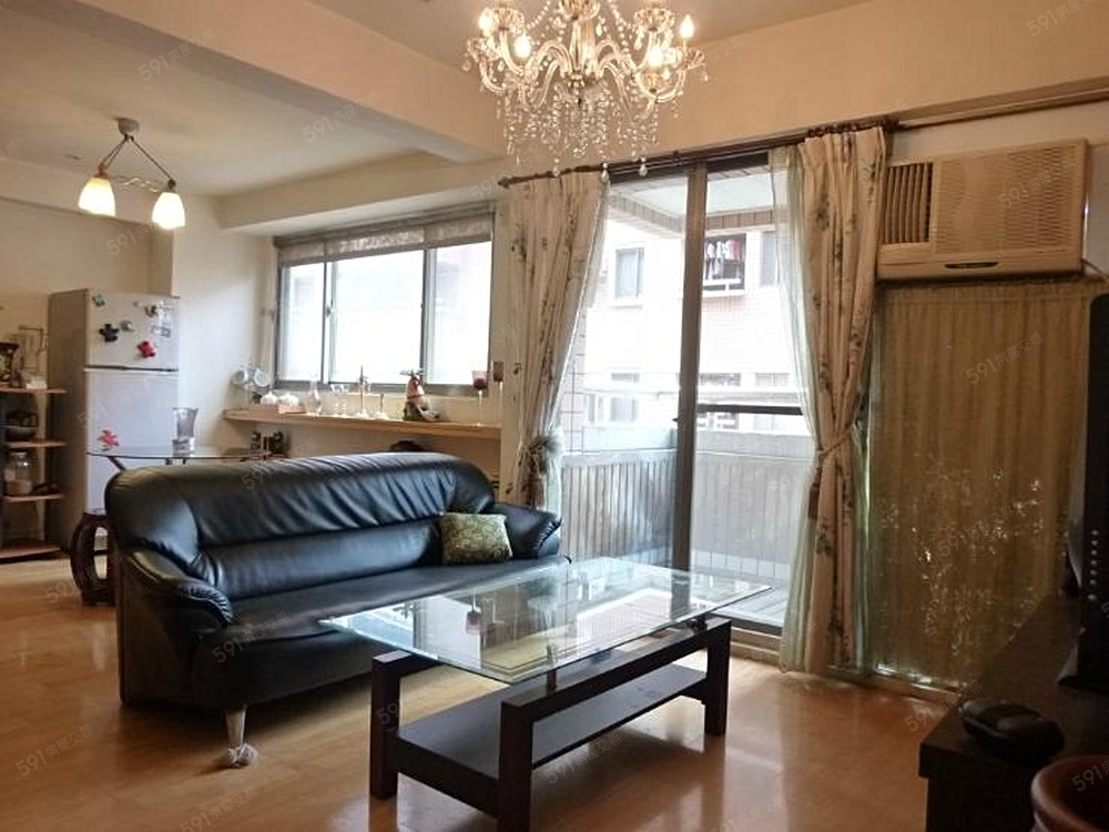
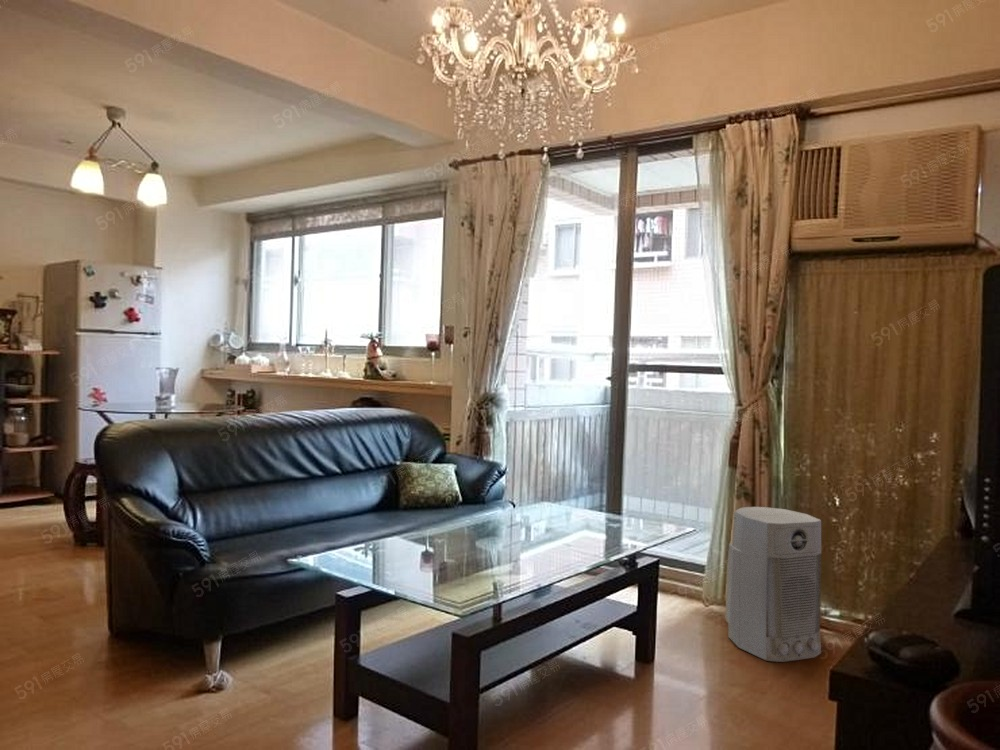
+ air purifier (771, 578)
